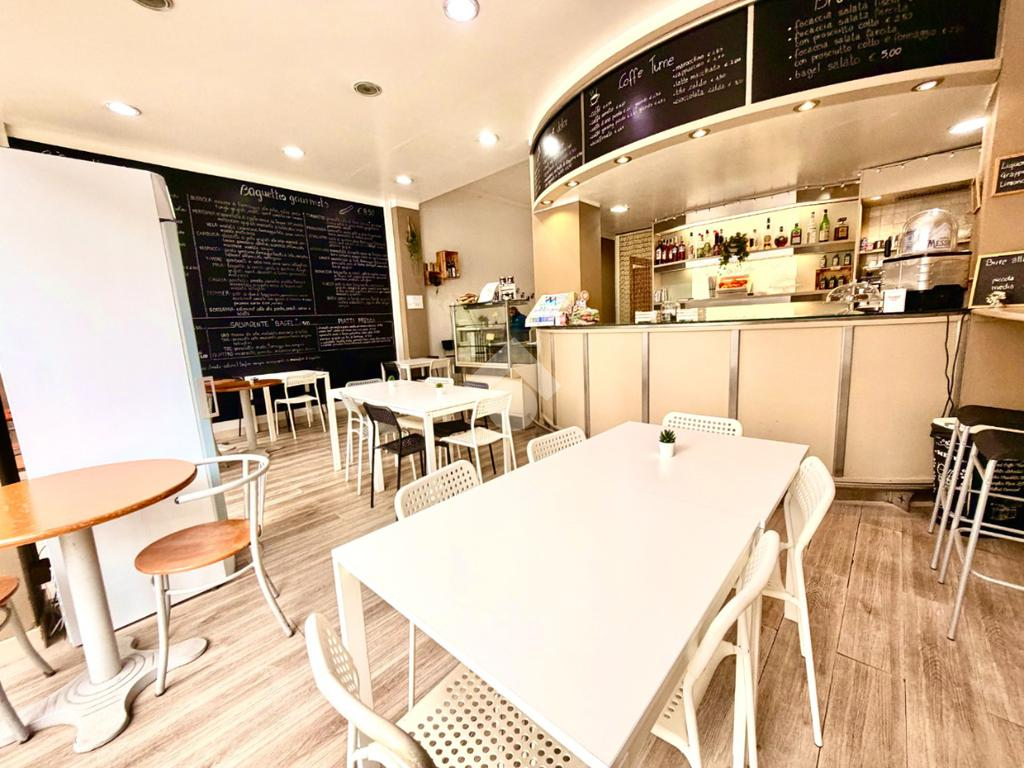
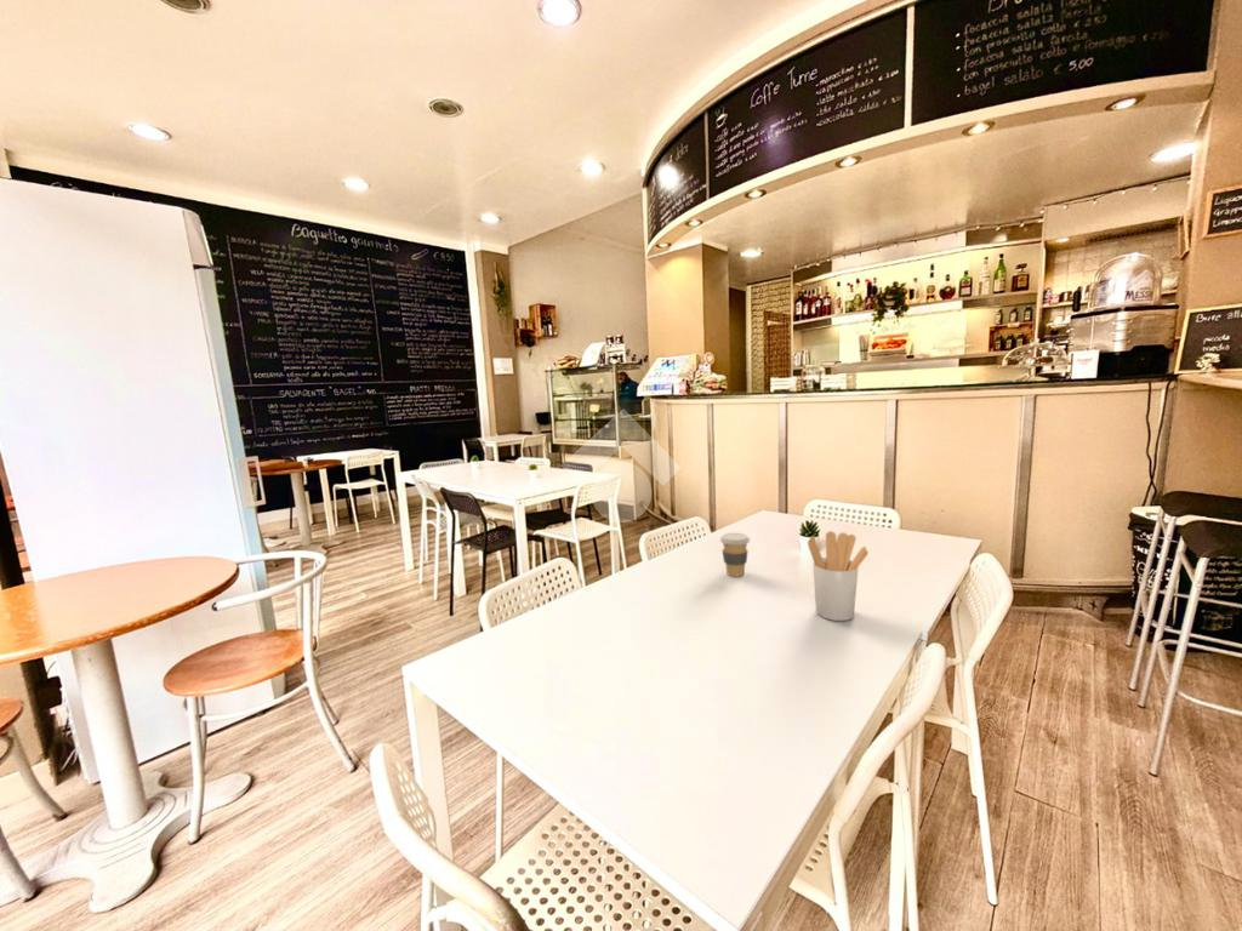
+ coffee cup (735, 554)
+ utensil holder (836, 572)
